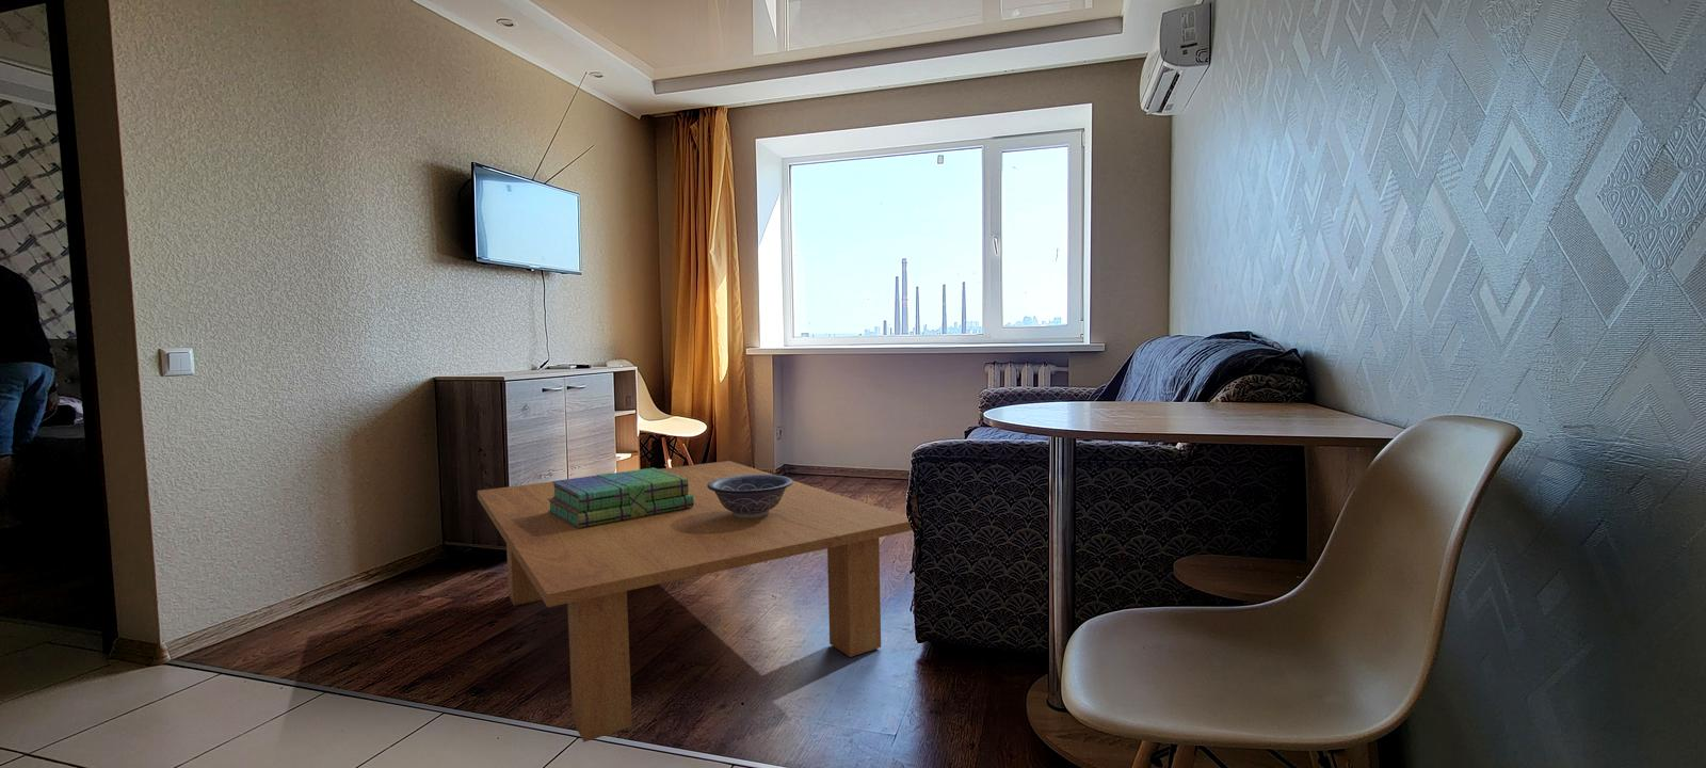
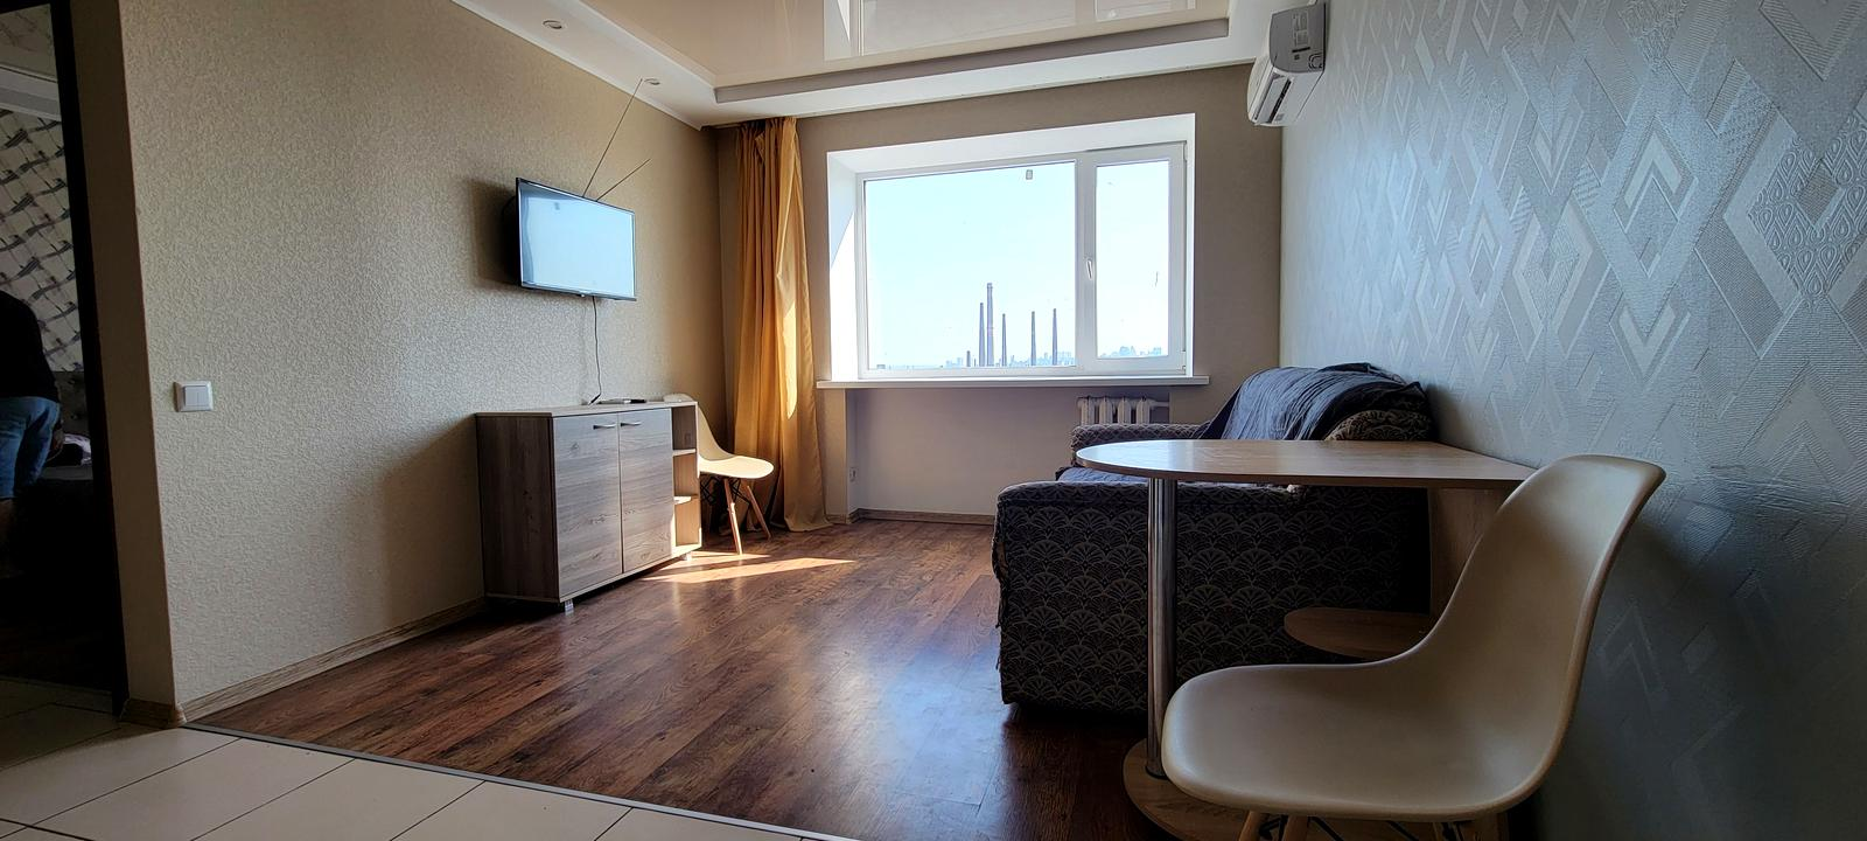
- stack of books (620, 494)
- decorative bowl (751, 497)
- coffee table (672, 561)
